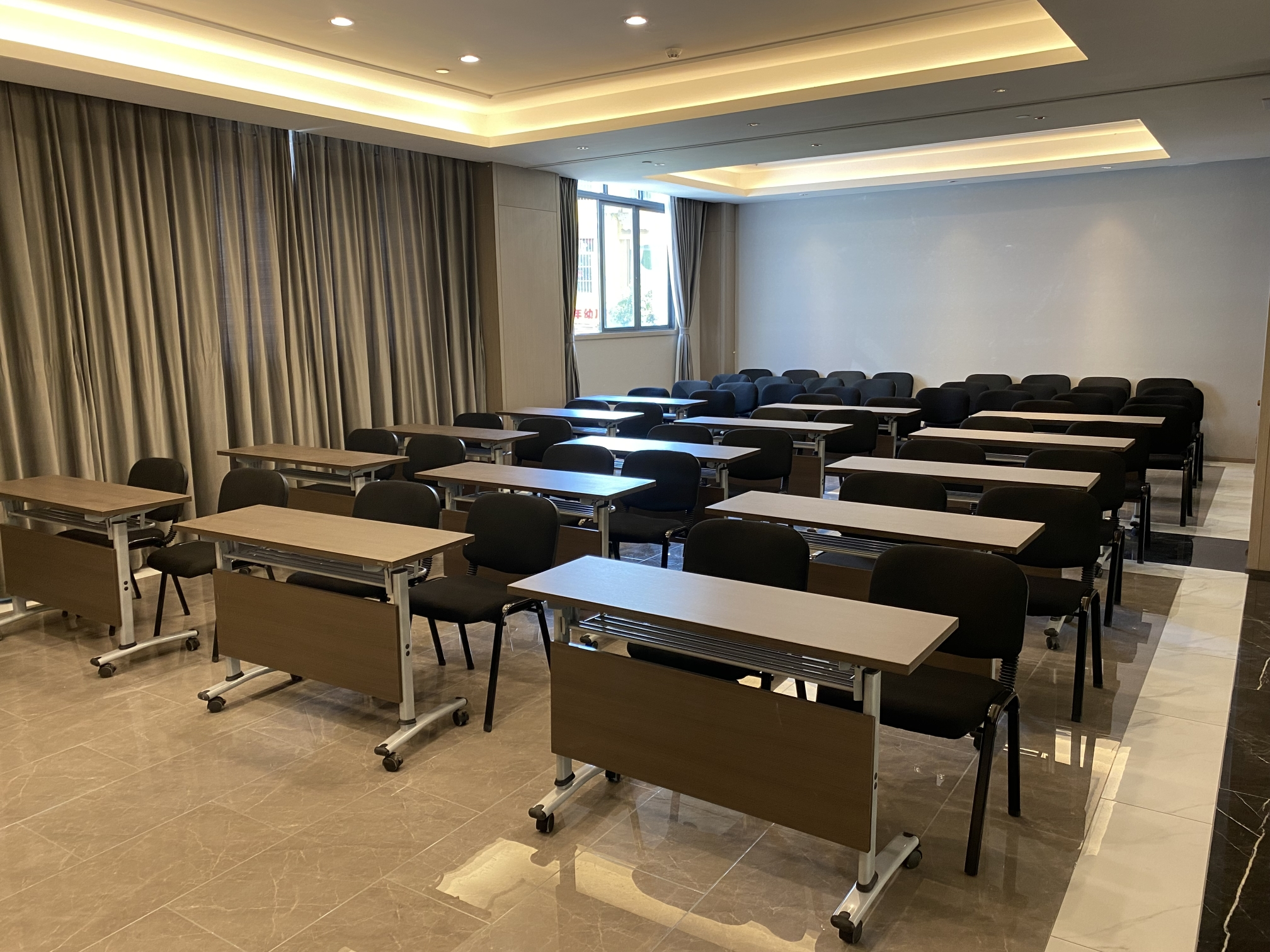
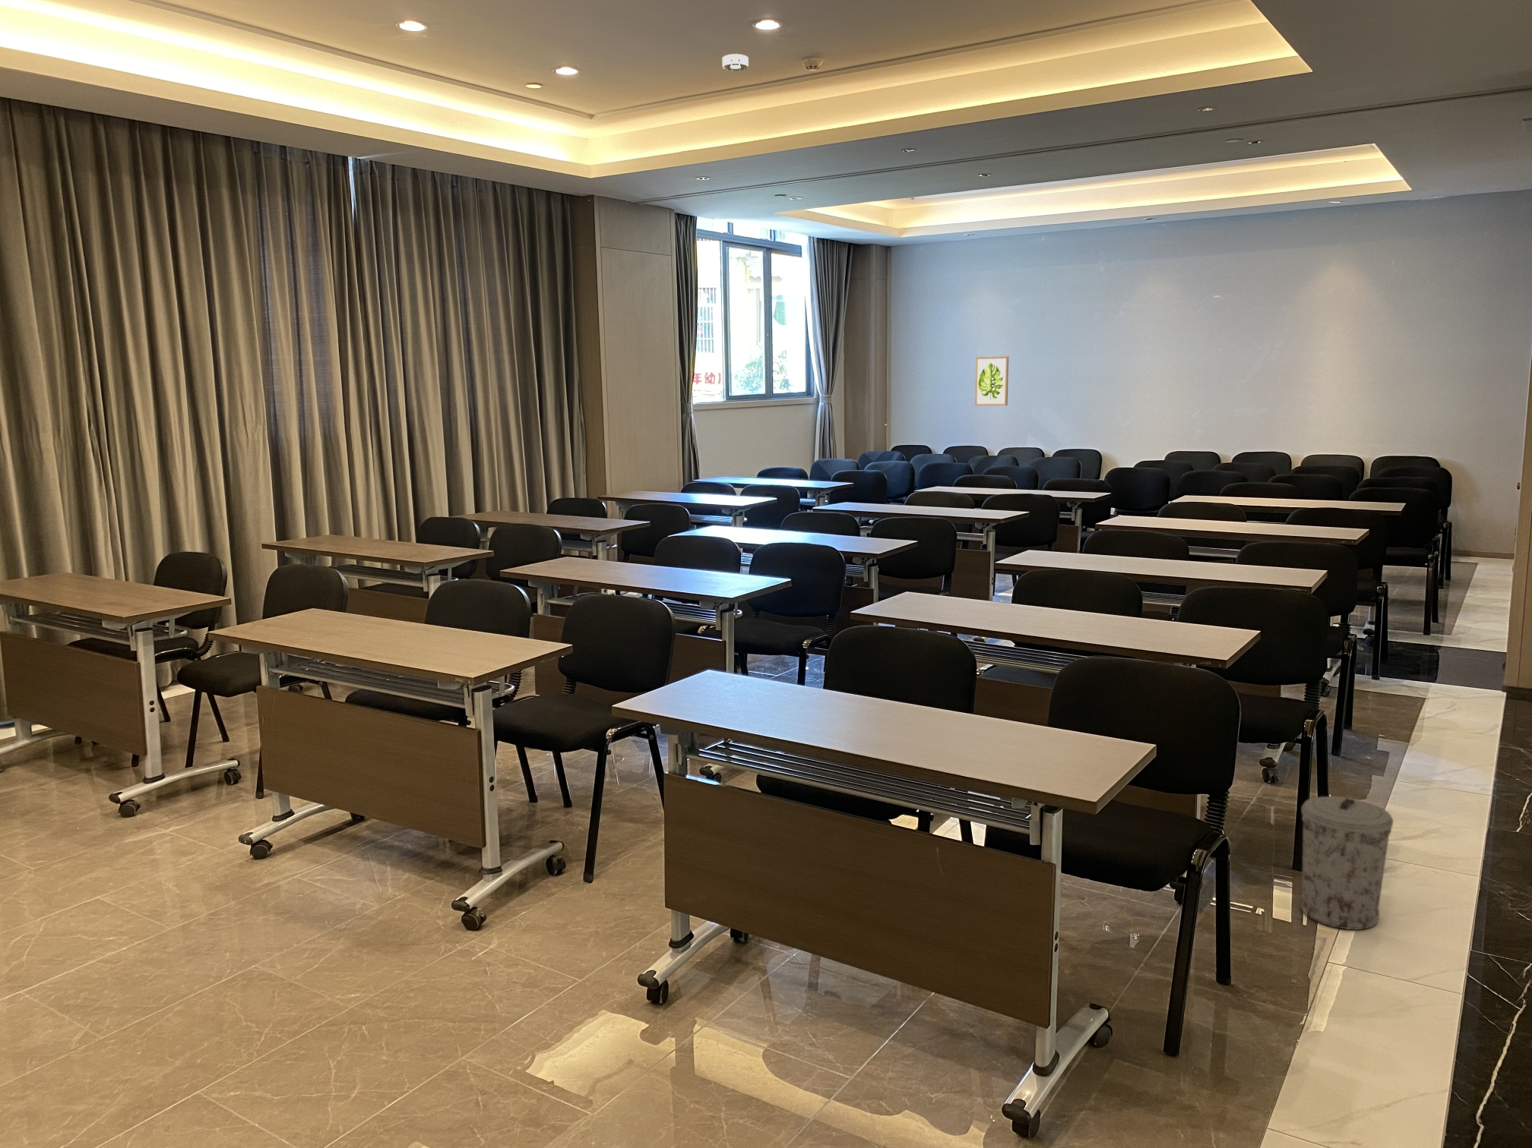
+ smoke detector (735, 62)
+ wall art (990, 381)
+ trash can (1343, 857)
